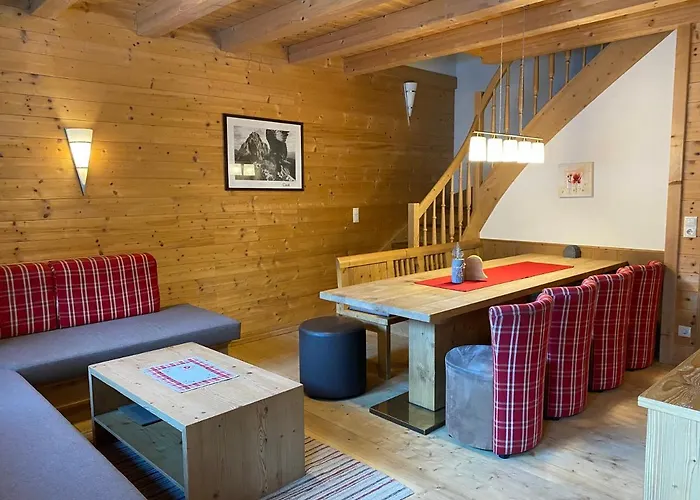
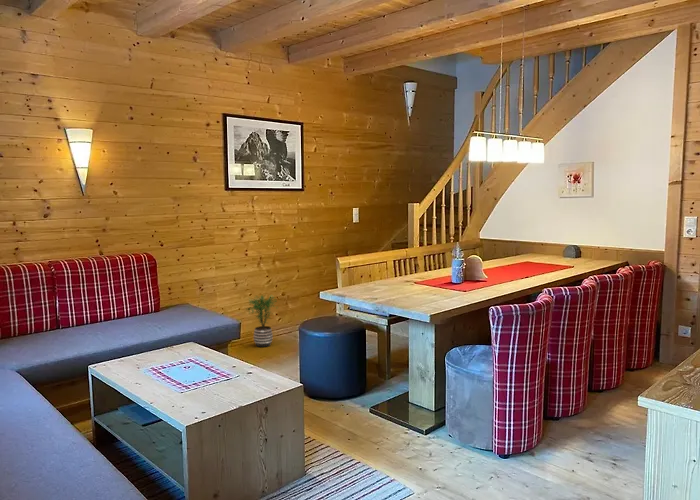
+ potted plant (262, 320)
